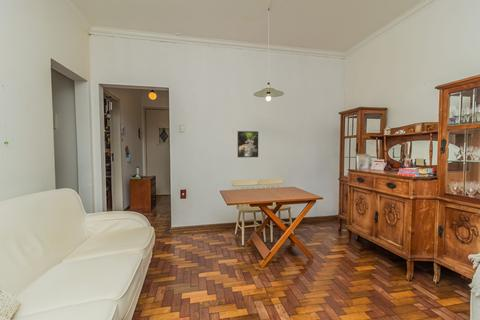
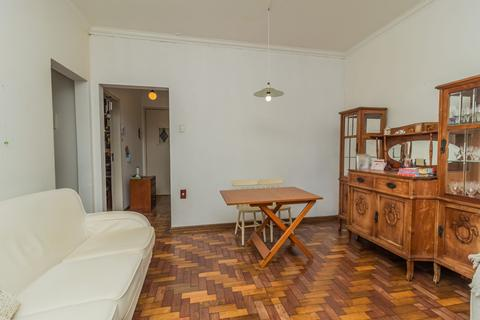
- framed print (248, 144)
